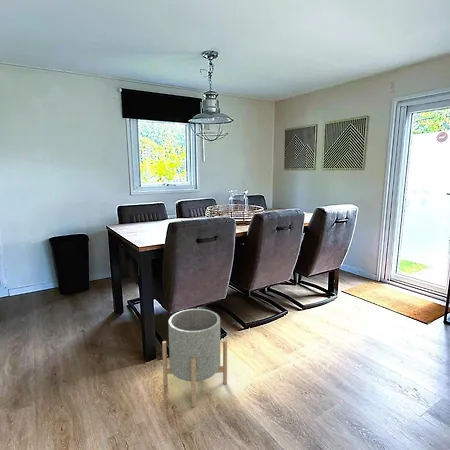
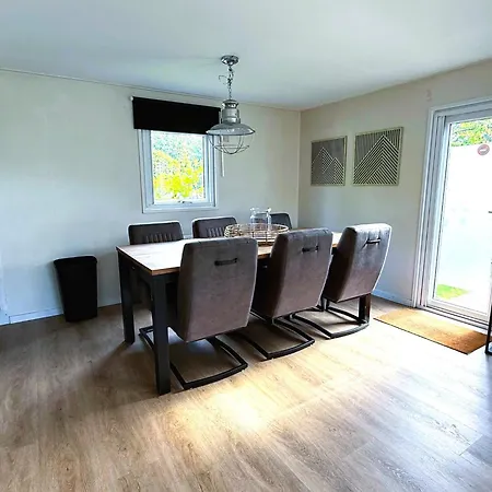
- planter (195, 352)
